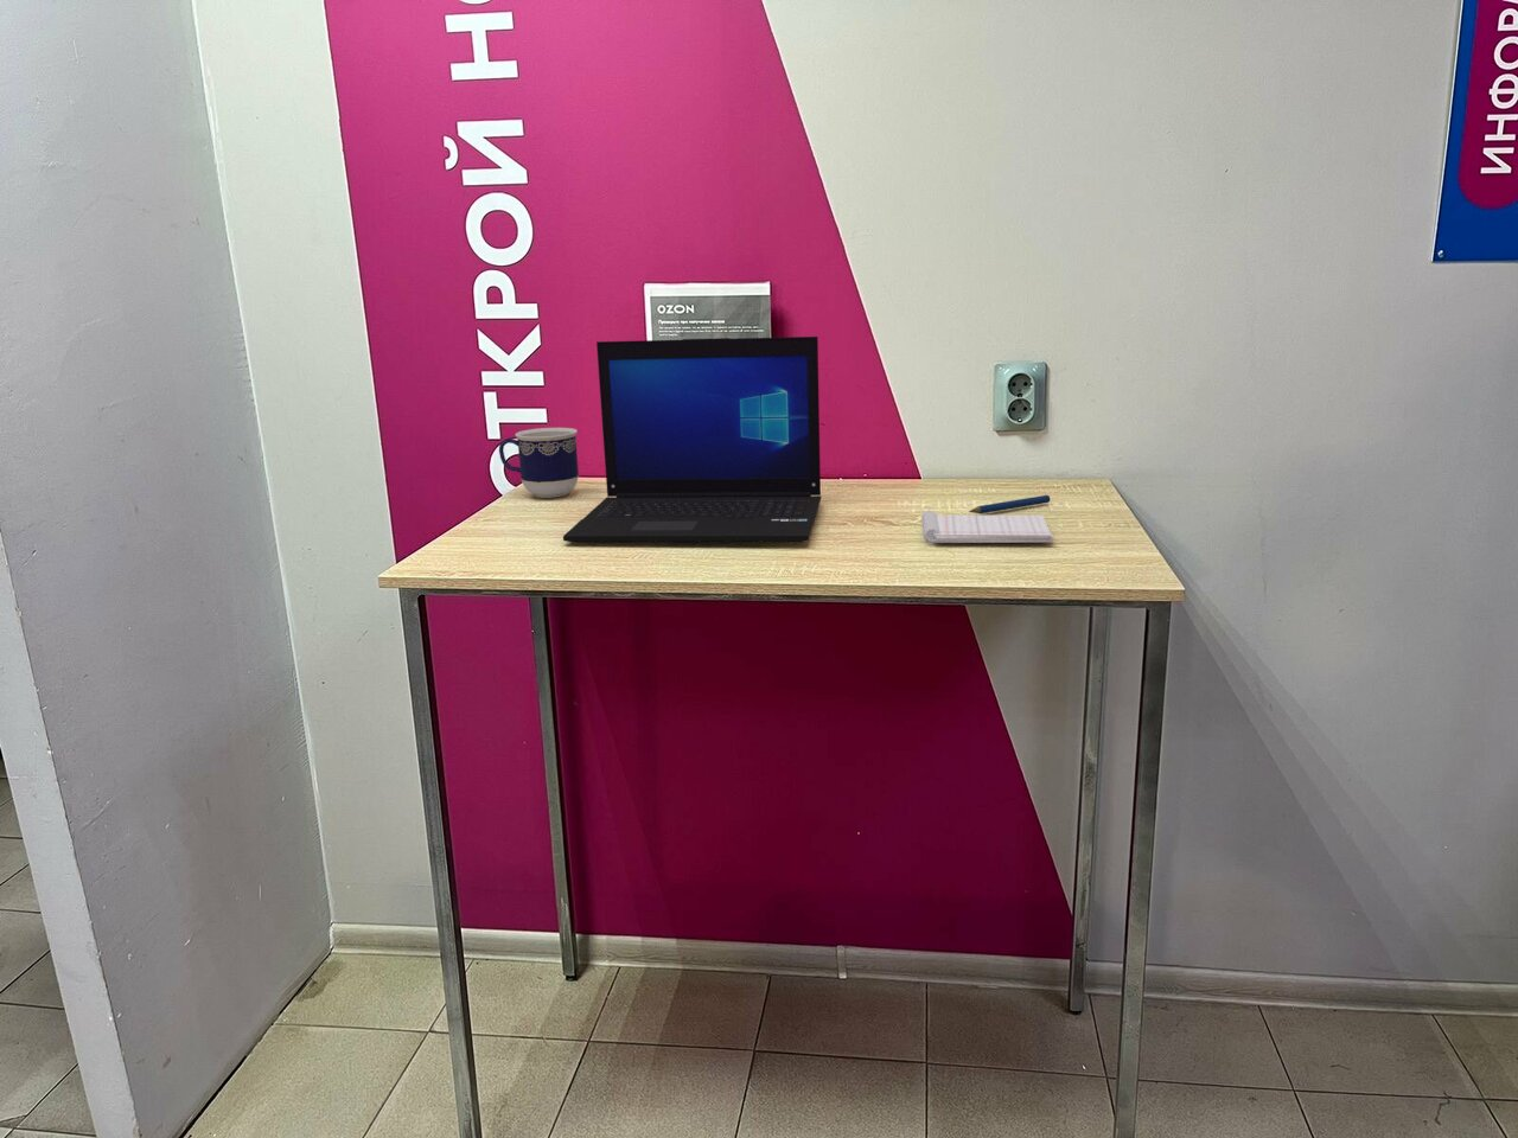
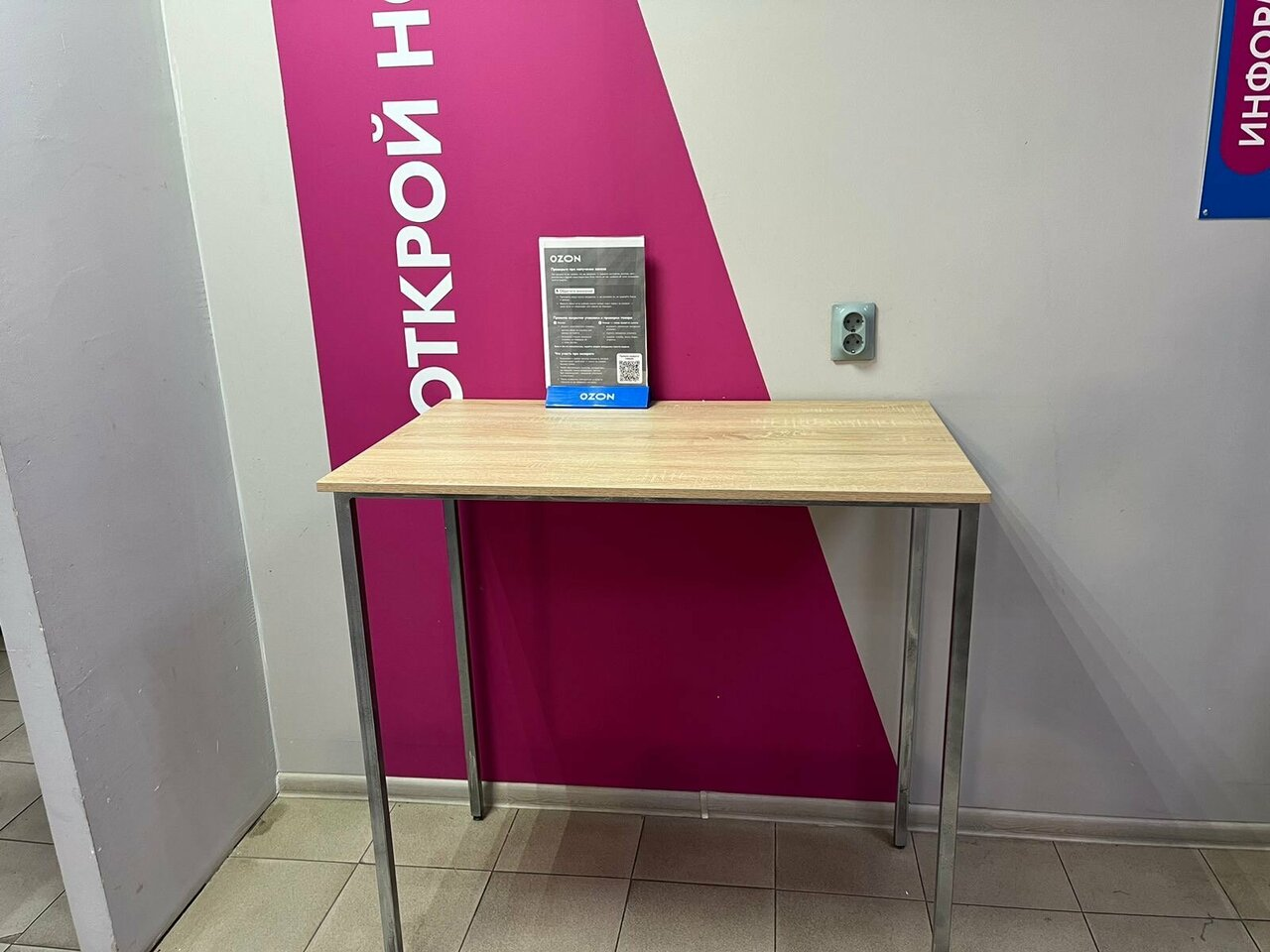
- laptop (694, 435)
- notebook (990, 515)
- cup (539, 464)
